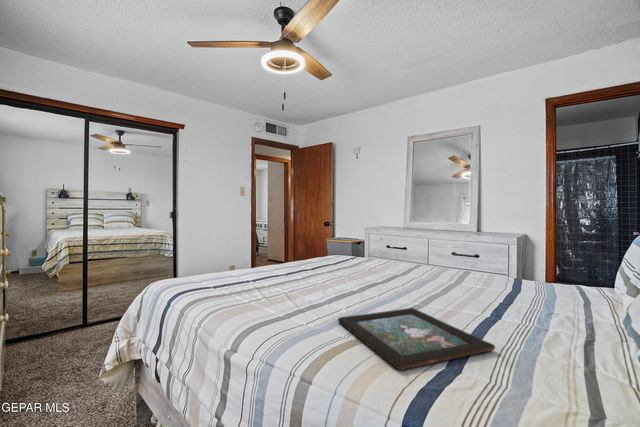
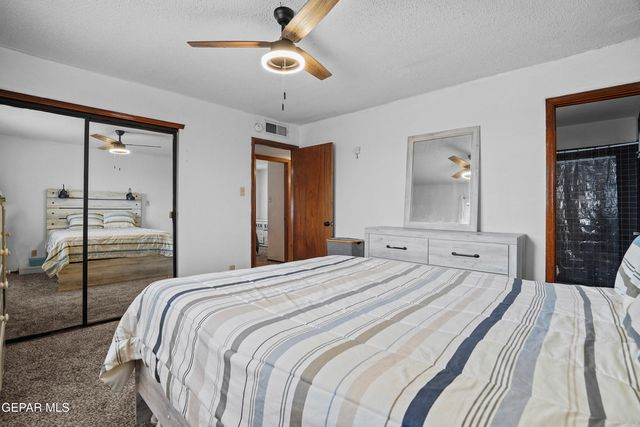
- decorative tray (407, 332)
